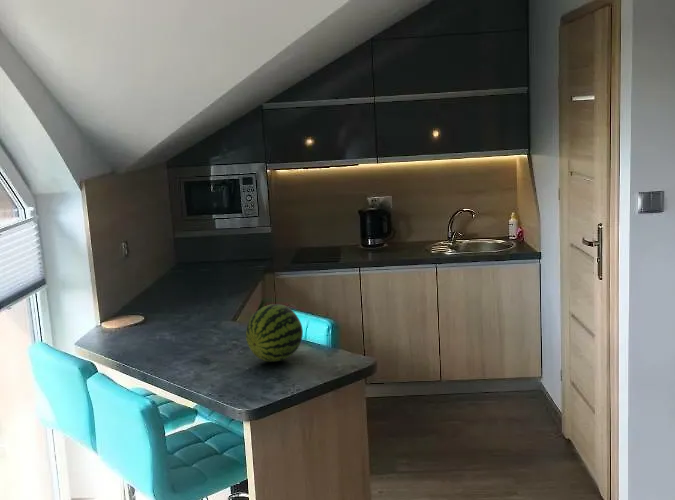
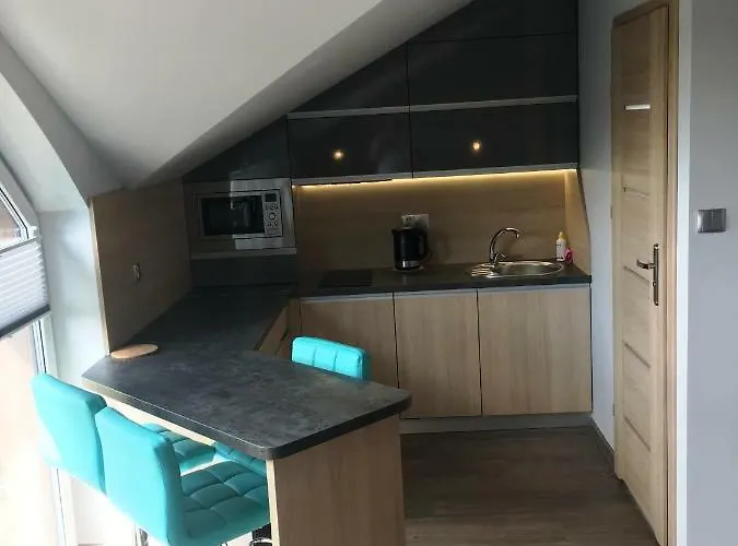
- fruit (275, 332)
